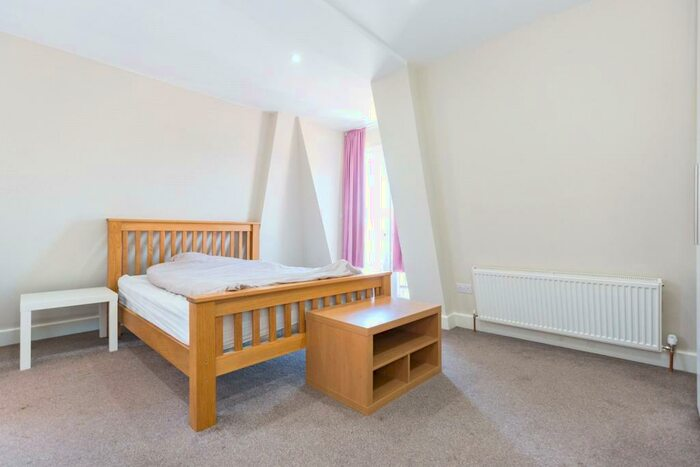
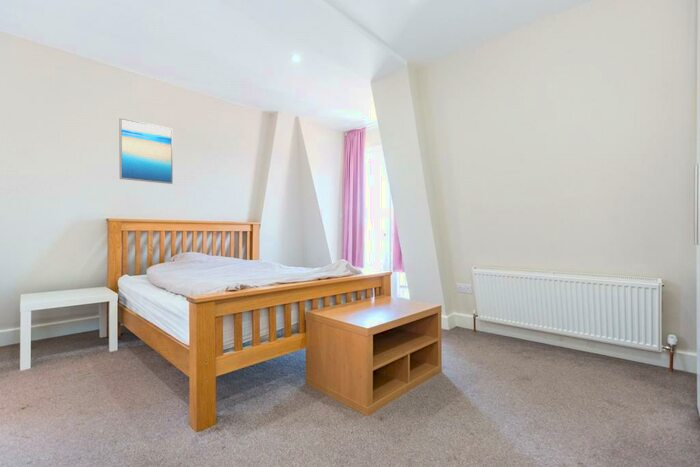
+ wall art (147, 152)
